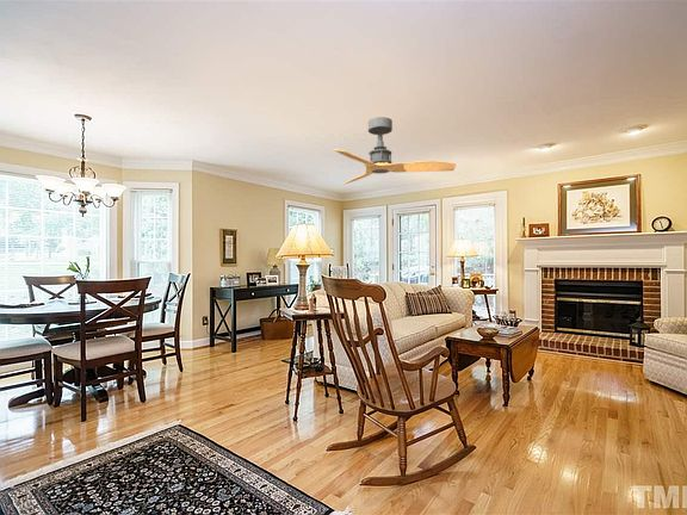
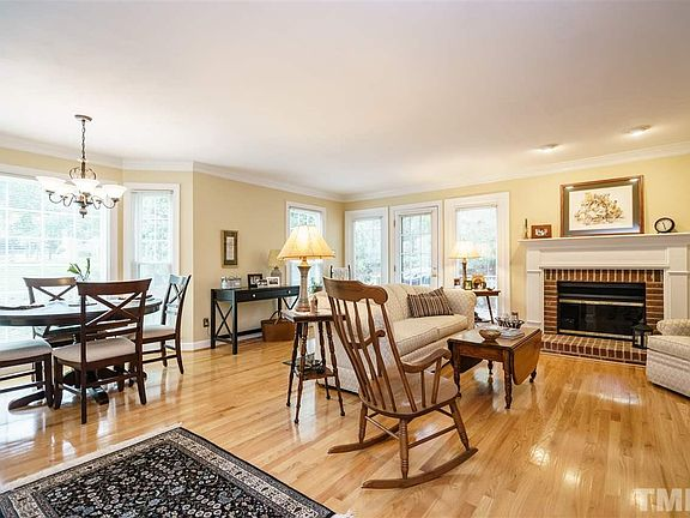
- ceiling fan (389, 150)
